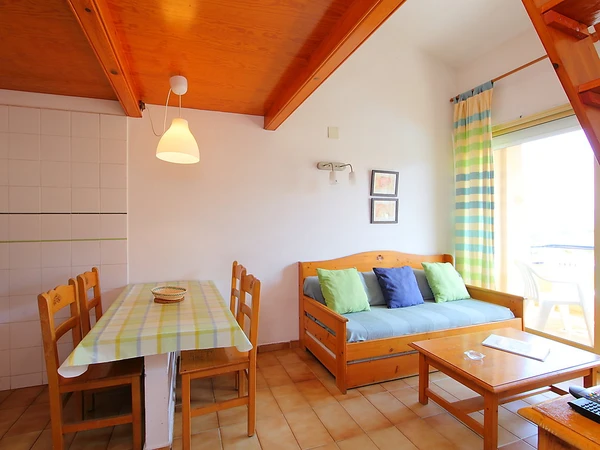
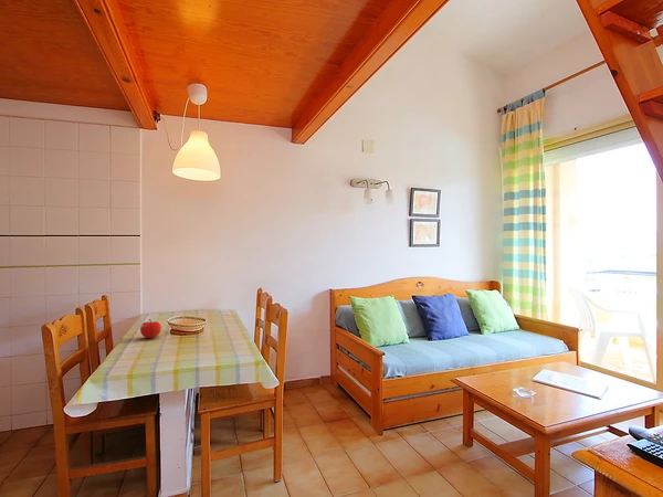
+ fruit (150, 328)
